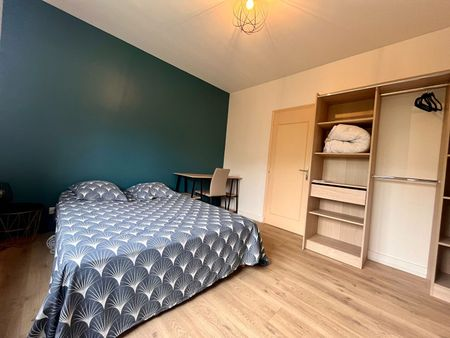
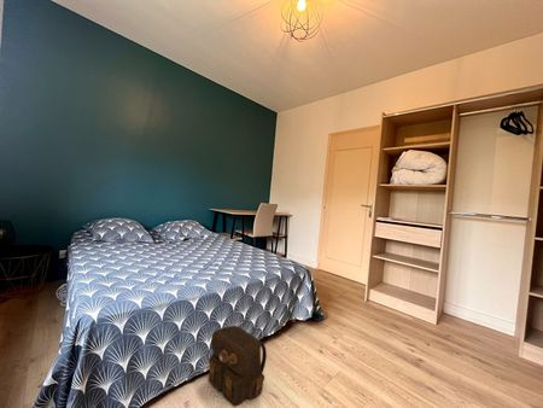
+ backpack (238, 359)
